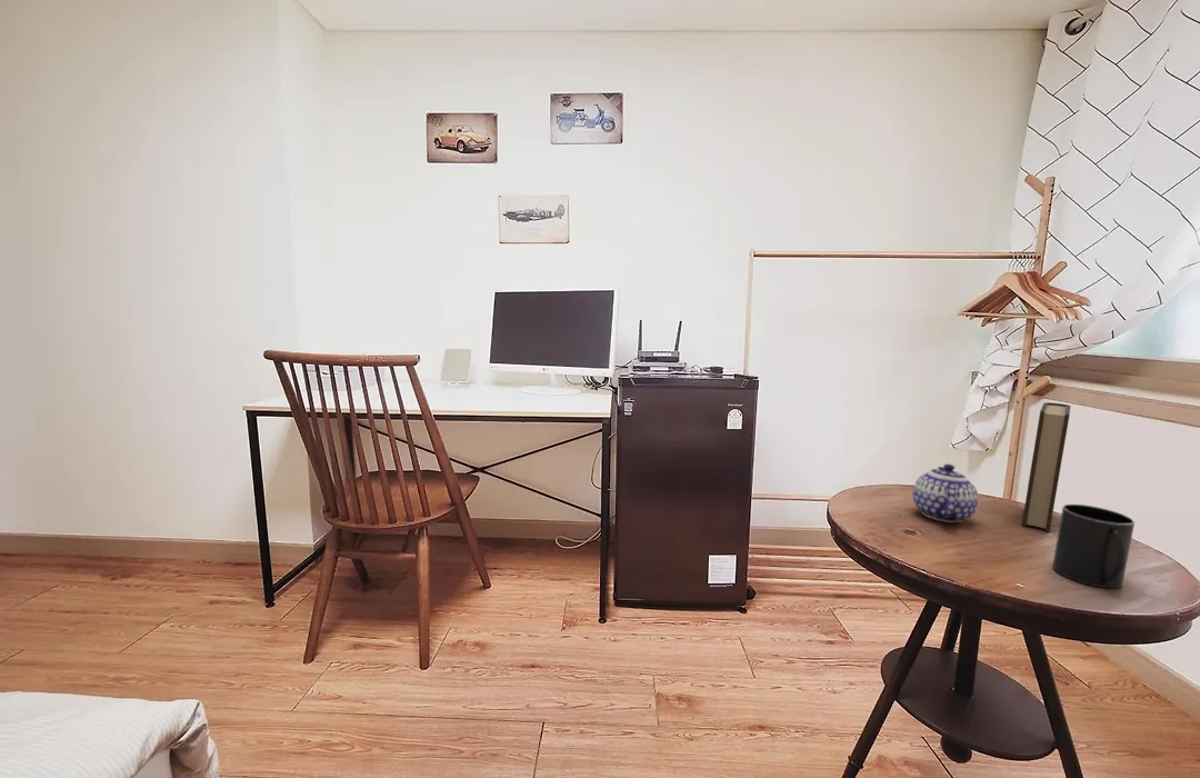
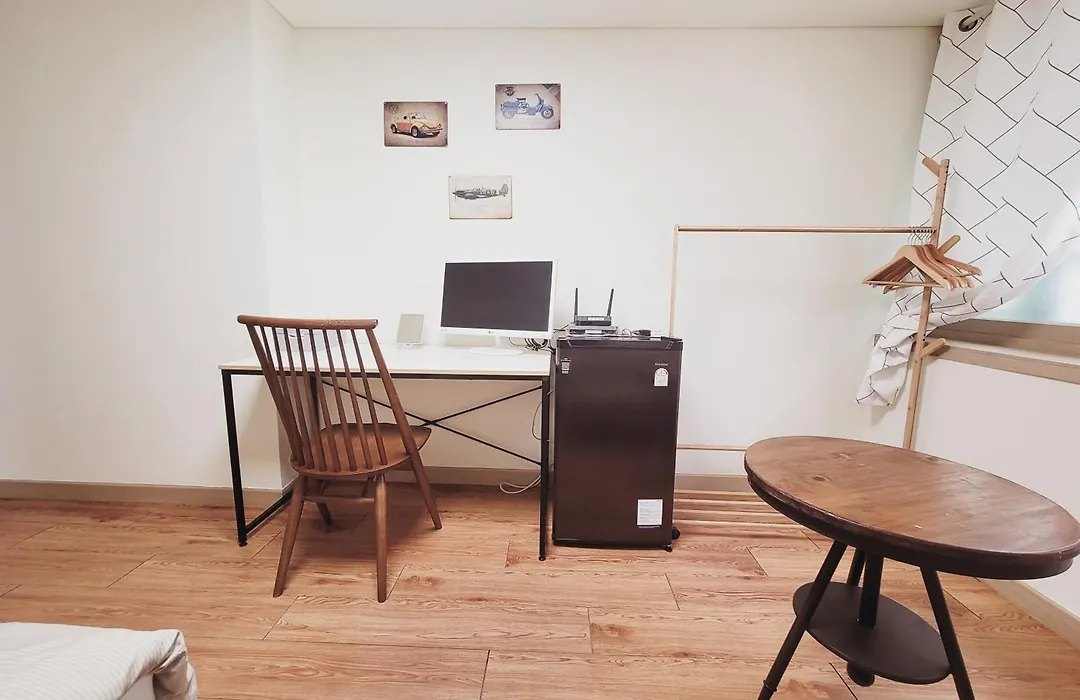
- mug (1097, 548)
- teapot (944, 490)
- book (1046, 463)
